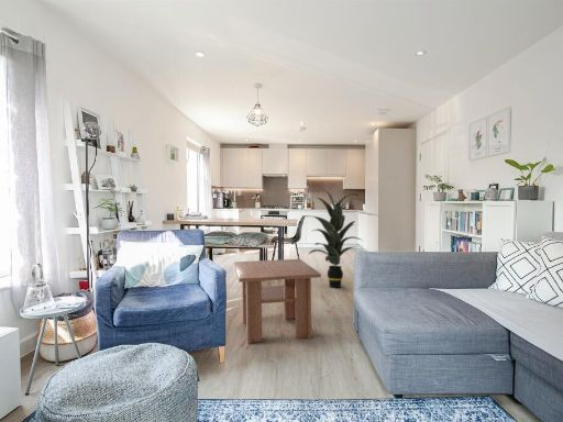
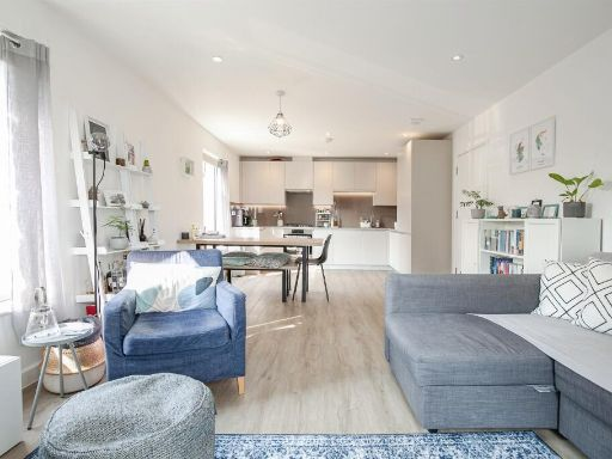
- coffee table (274, 298)
- indoor plant (331, 237)
